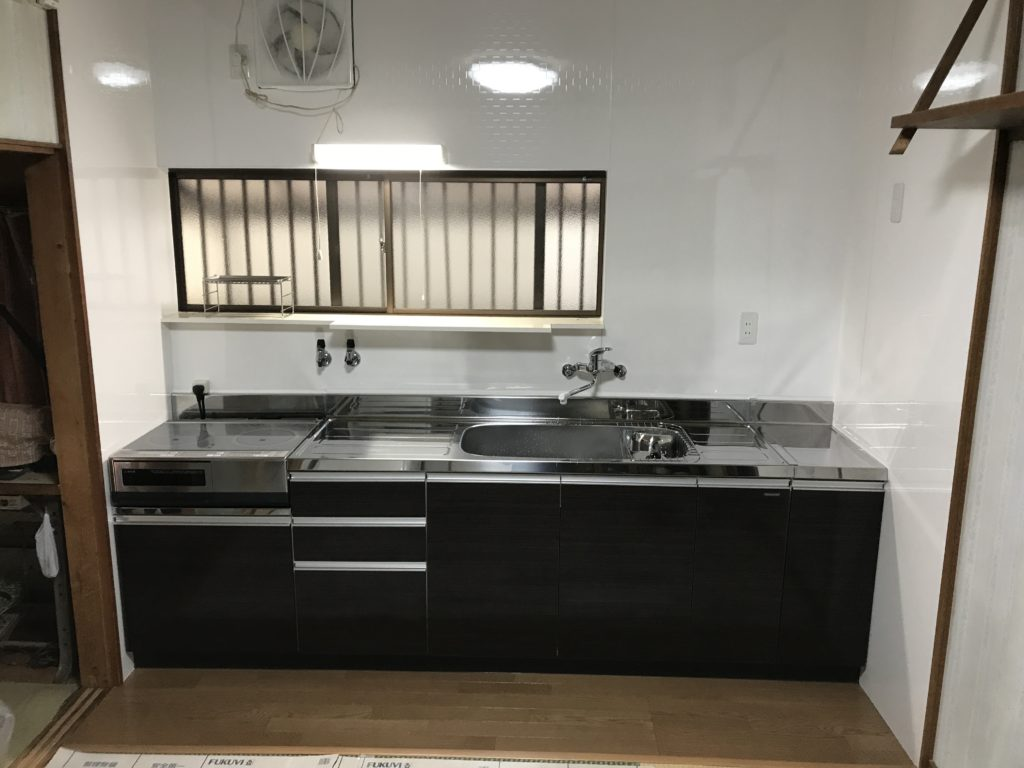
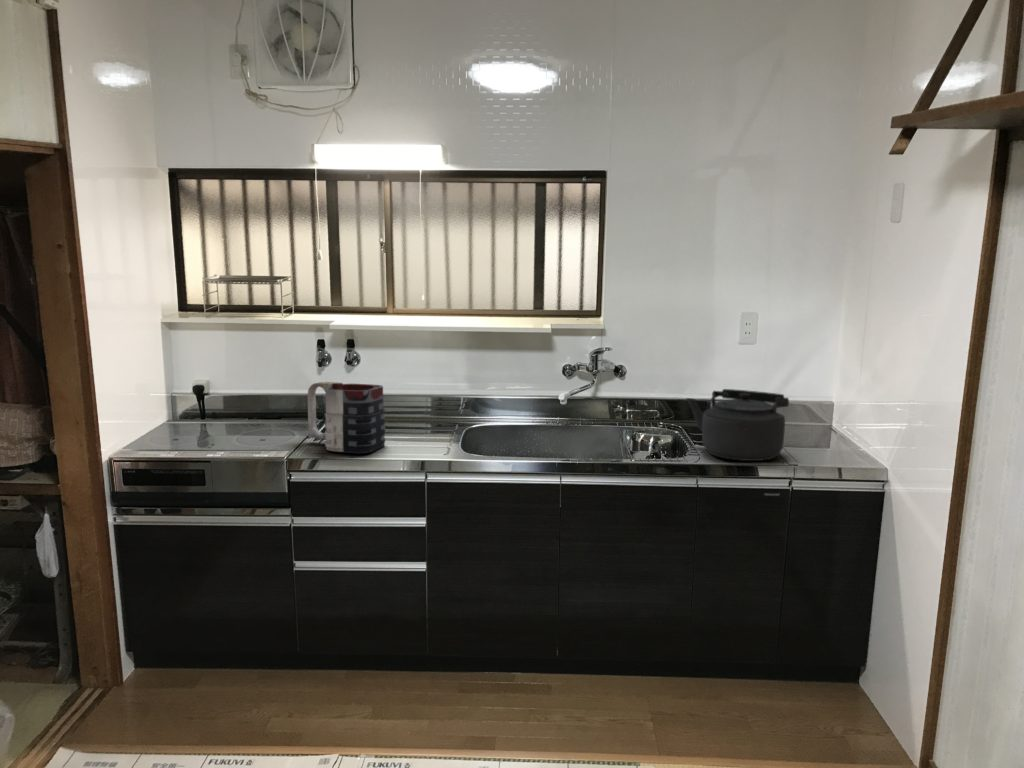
+ mug (343, 415)
+ kettle (741, 423)
